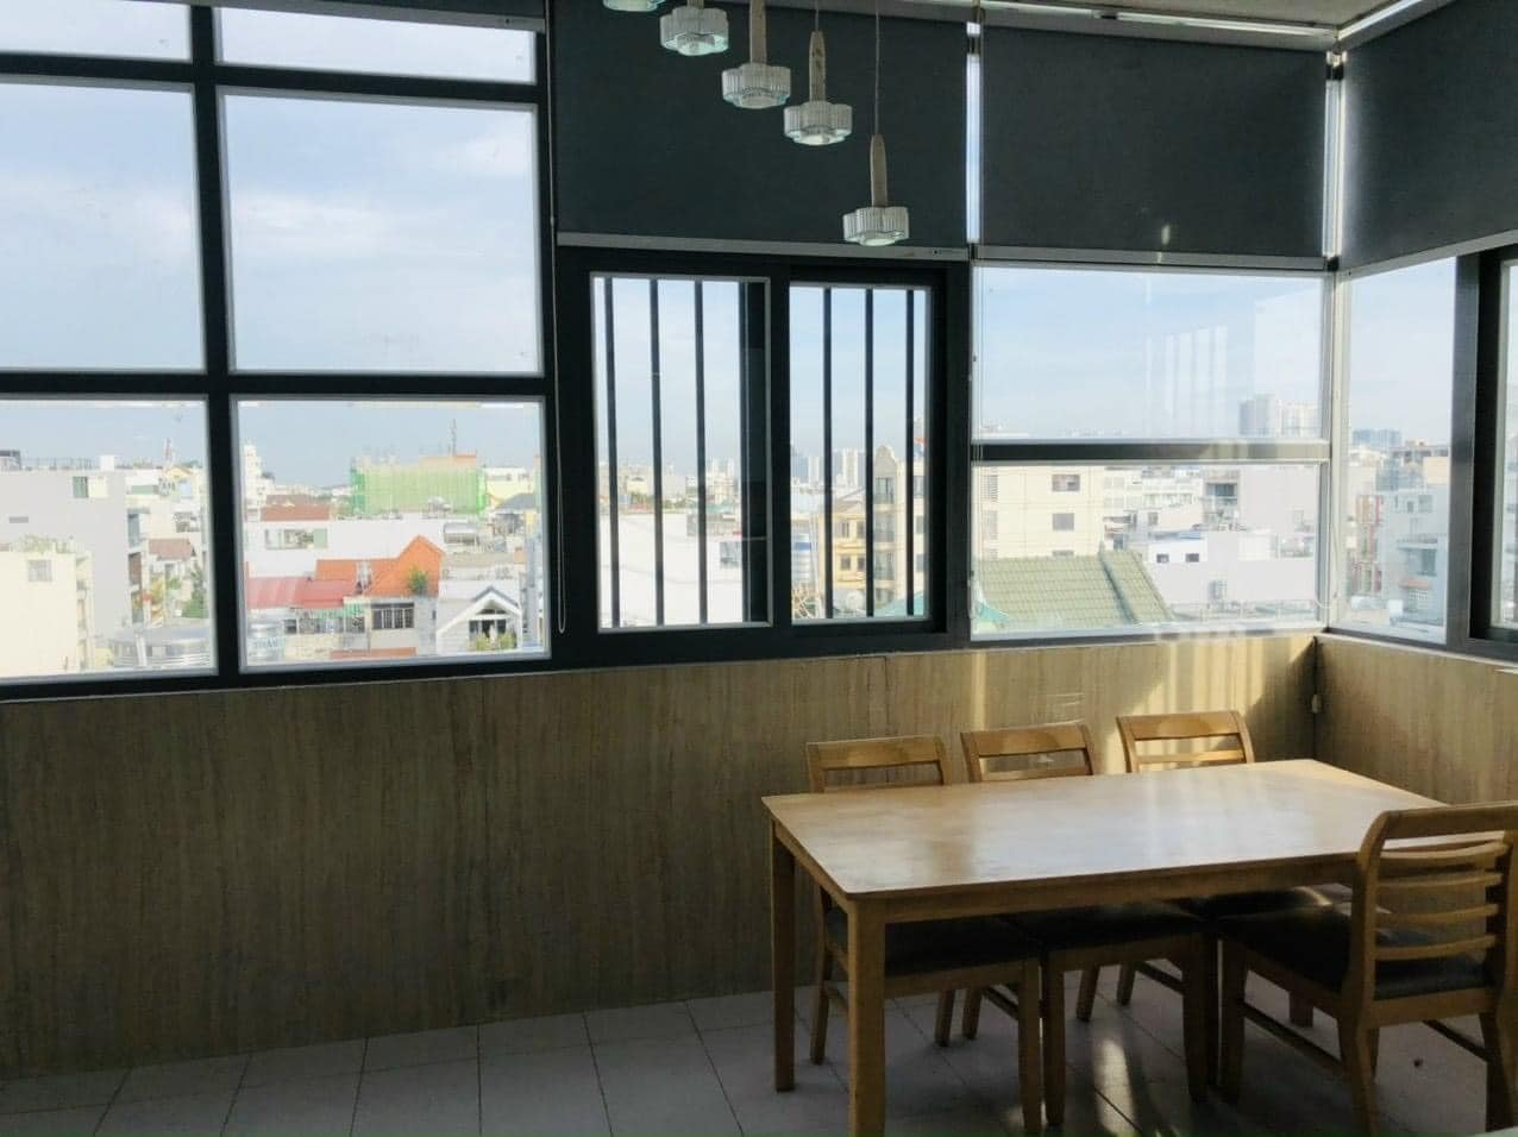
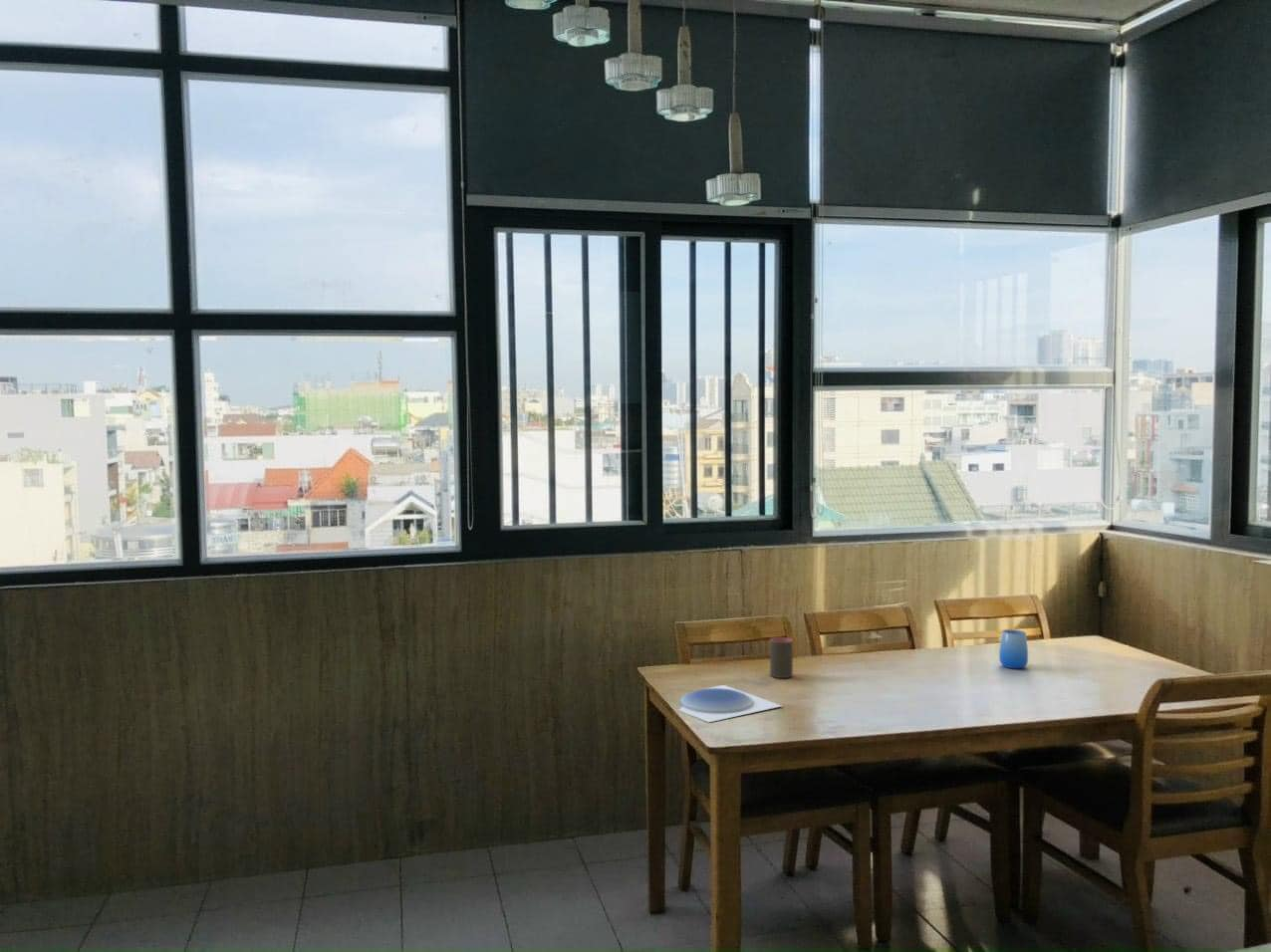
+ plate (716, 697)
+ cup (781, 657)
+ cup (1013, 648)
